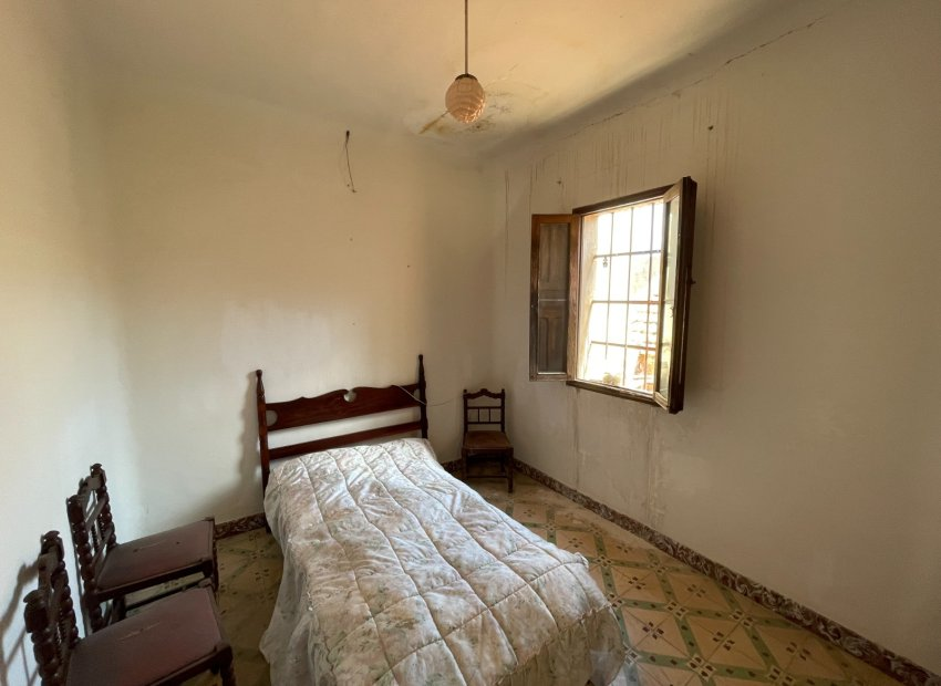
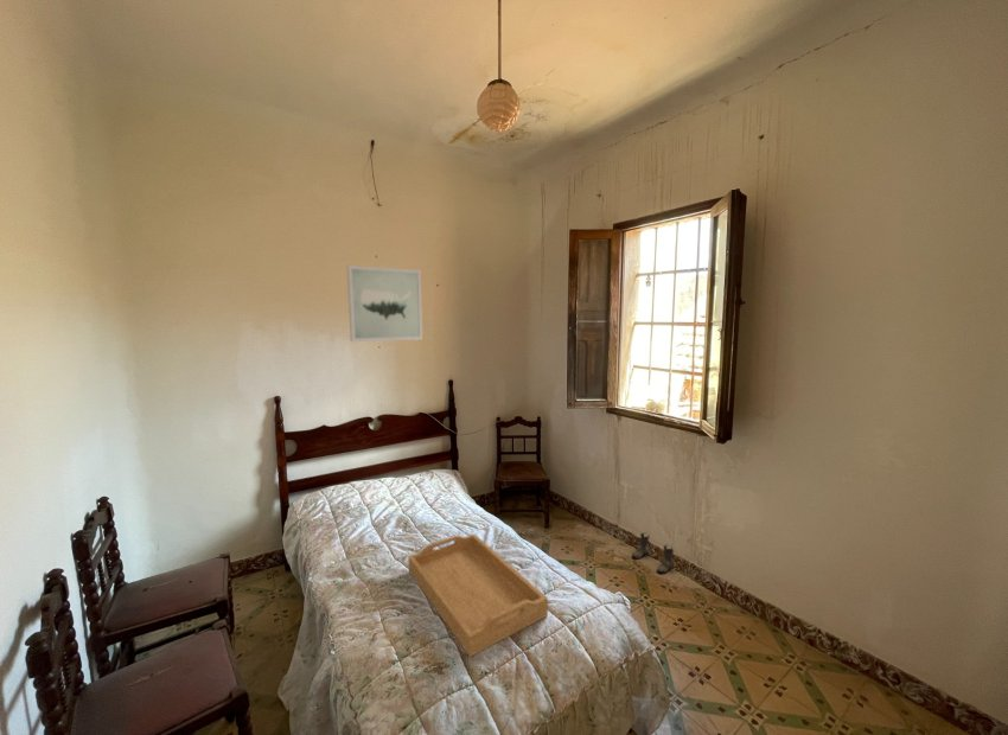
+ serving tray (472, 581)
+ wall art (387, 305)
+ boots (647, 551)
